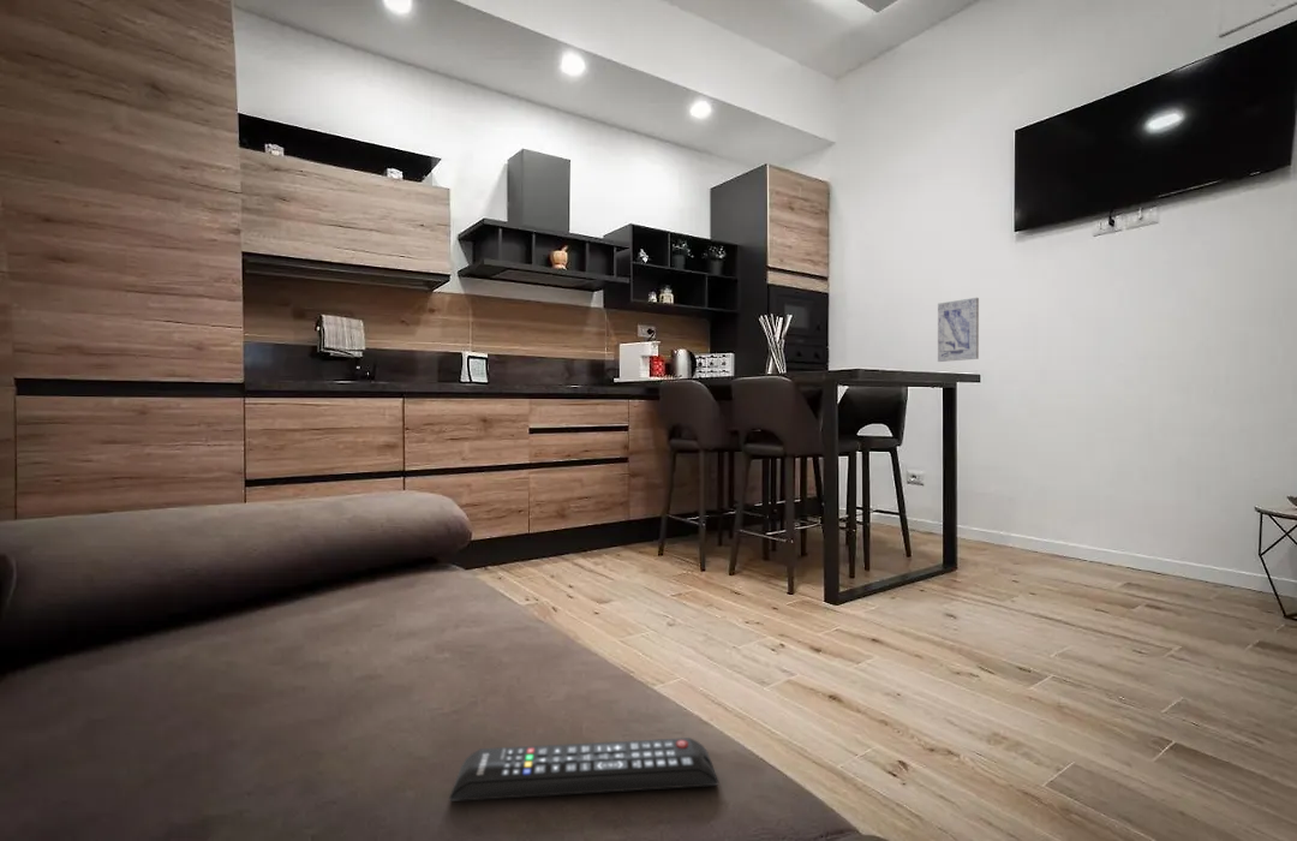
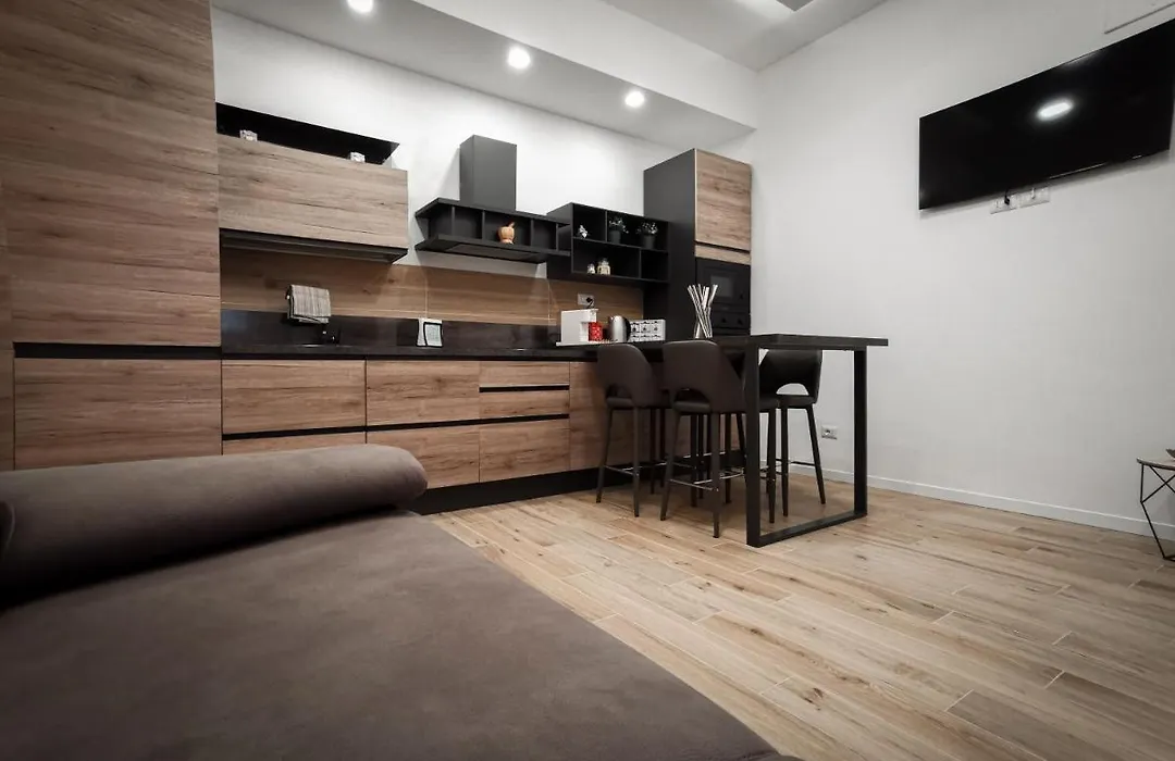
- remote control (586, 770)
- wall art (957, 330)
